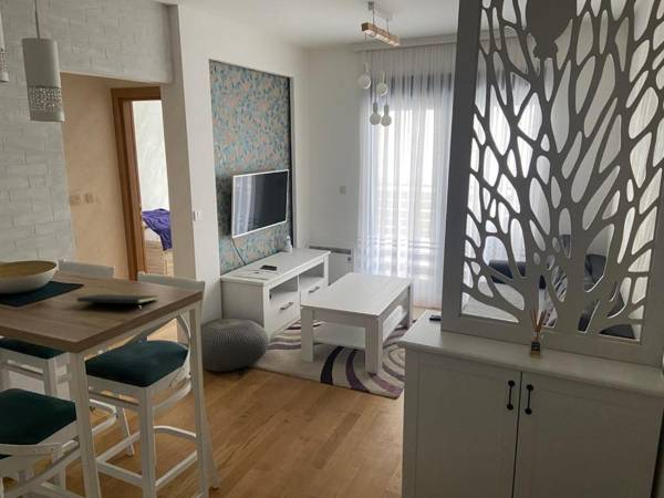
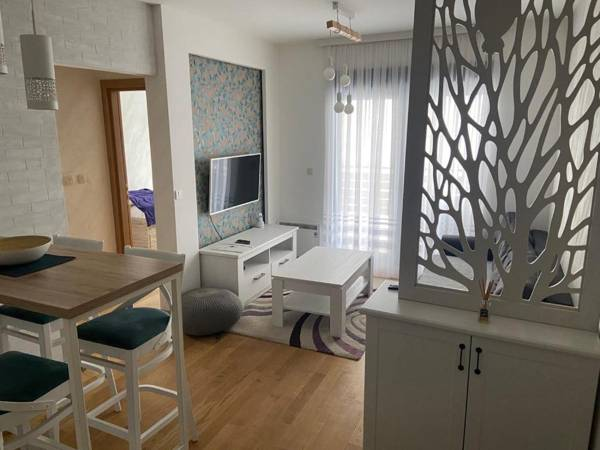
- notepad (120, 298)
